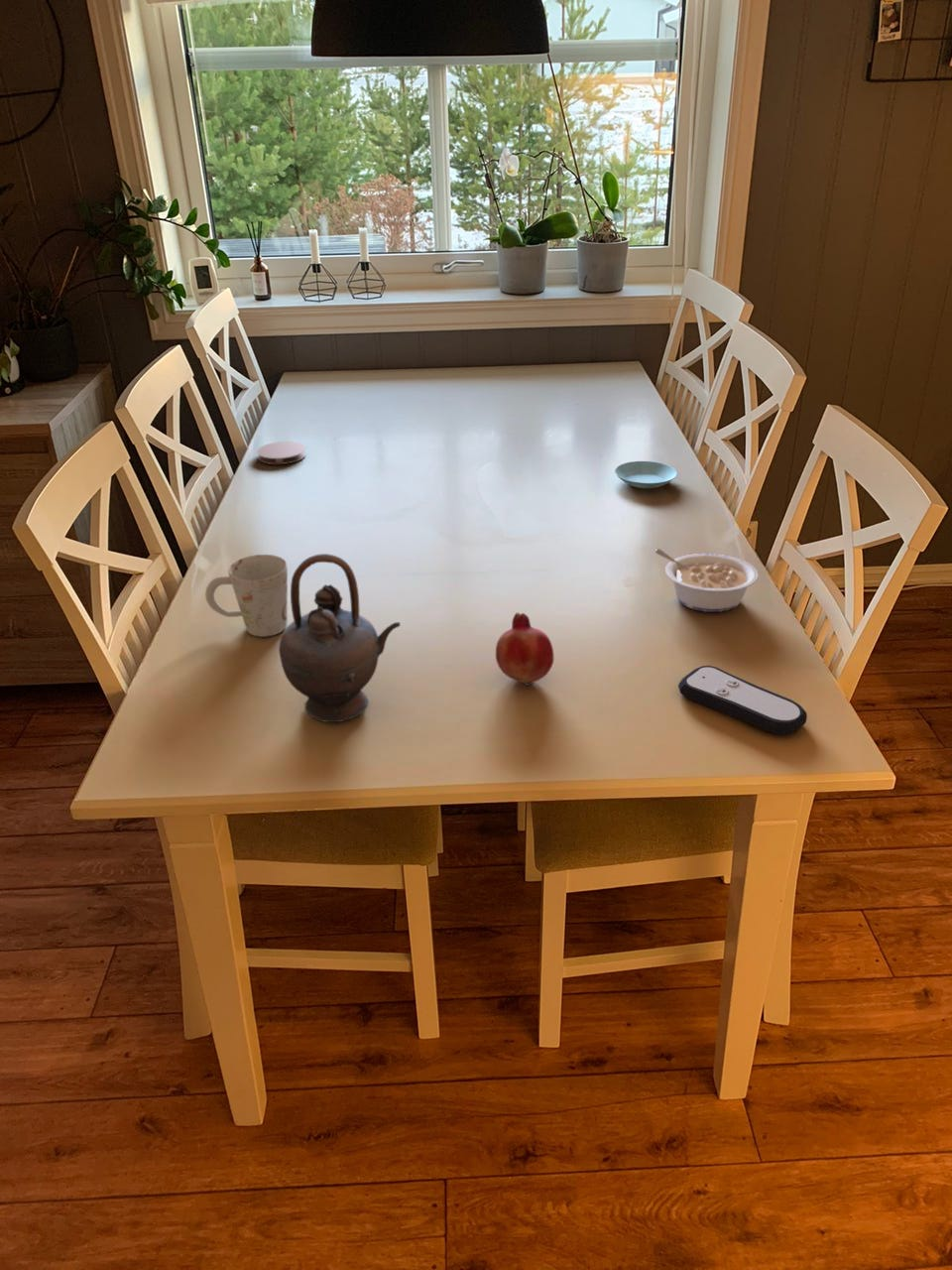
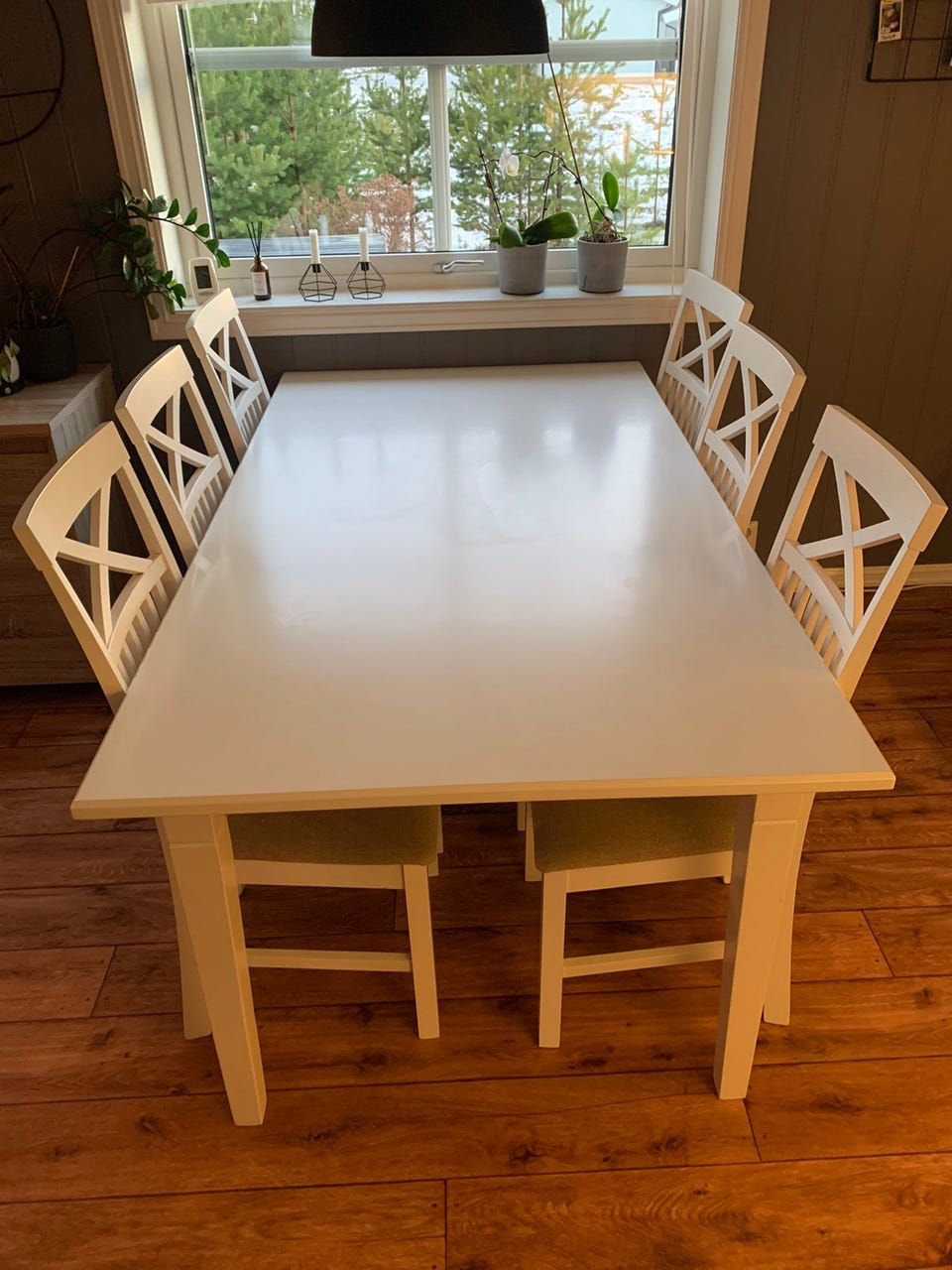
- mug (248, 597)
- teapot (339, 635)
- remote control (742, 698)
- legume (706, 582)
- coaster (282, 452)
- fruit (524, 650)
- saucer (645, 476)
